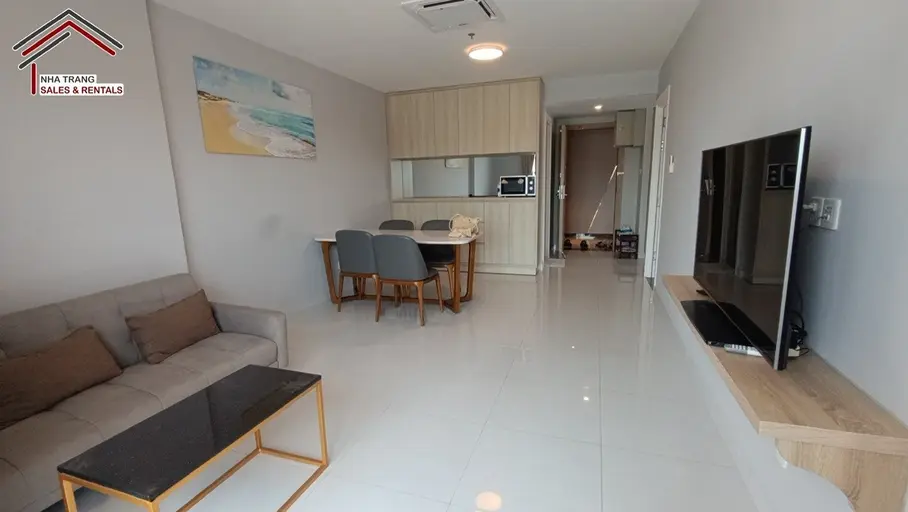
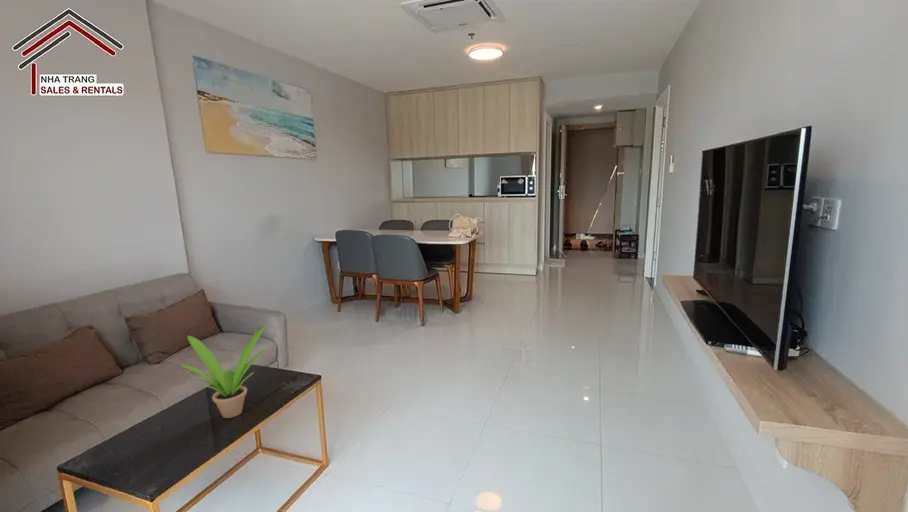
+ potted plant (230, 376)
